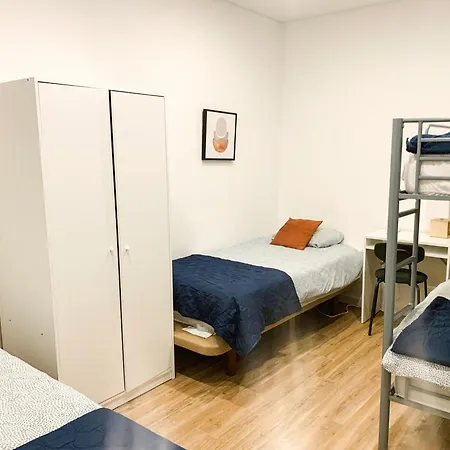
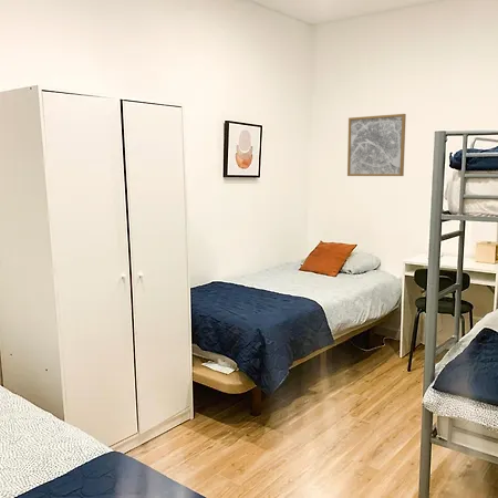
+ wall art (375, 146)
